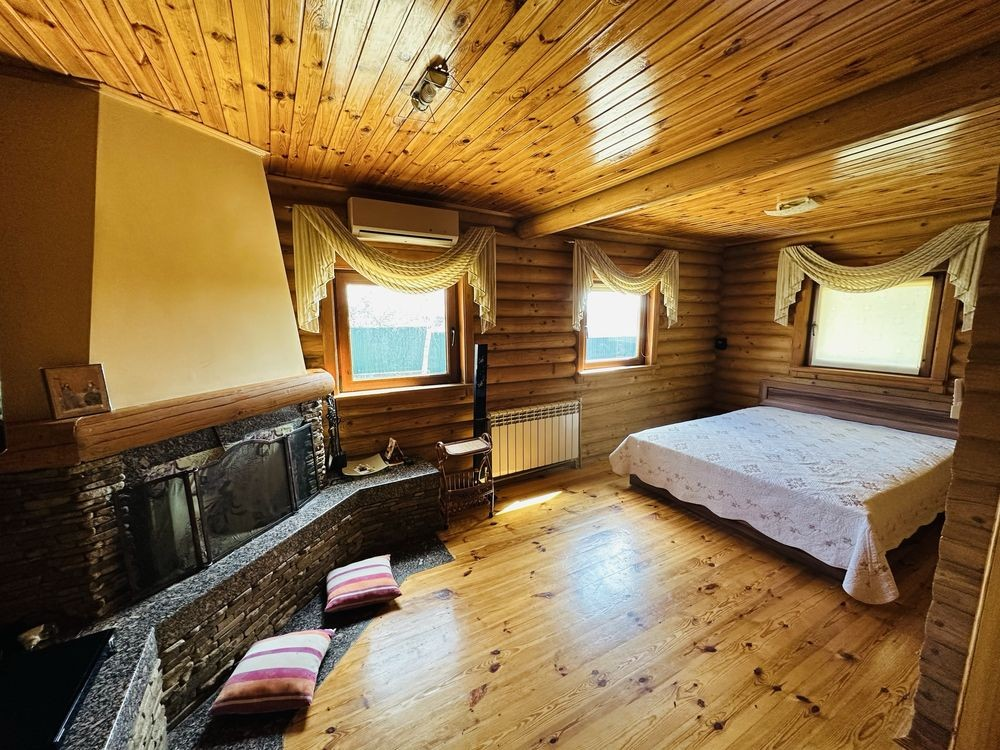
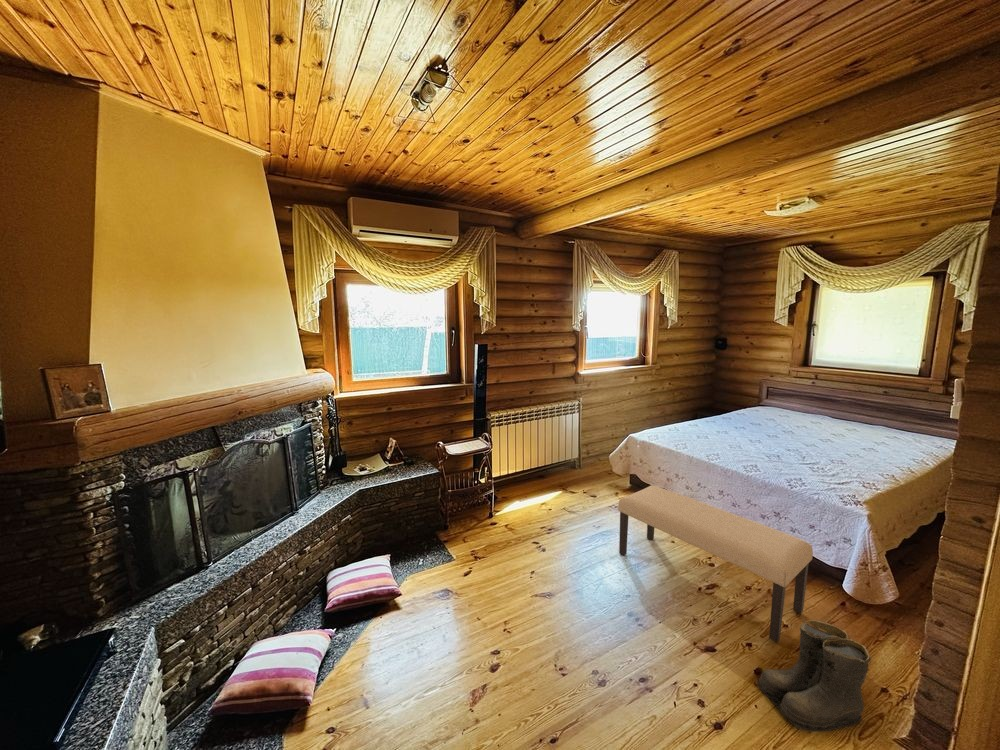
+ boots (812, 670)
+ bench (702, 547)
